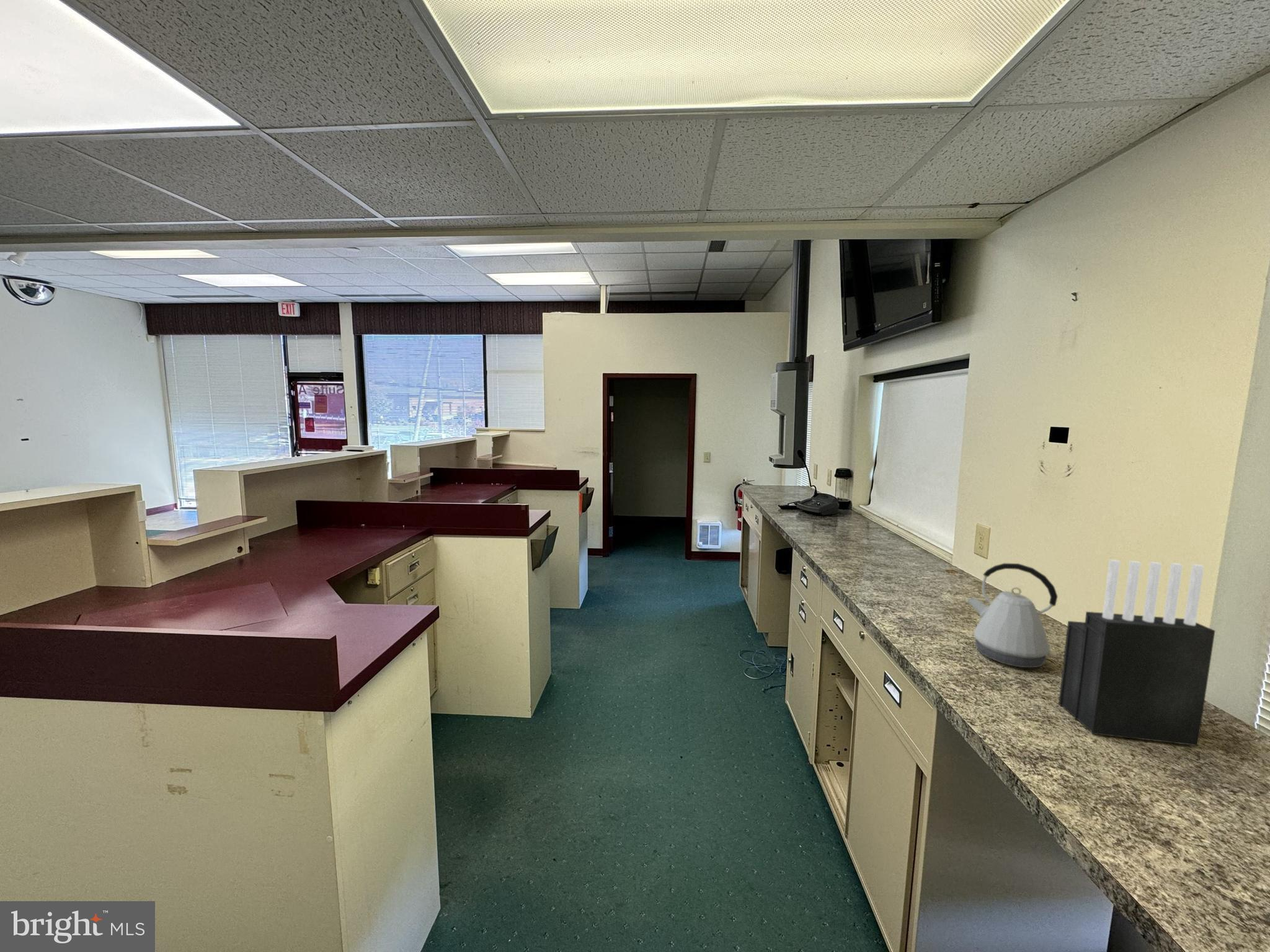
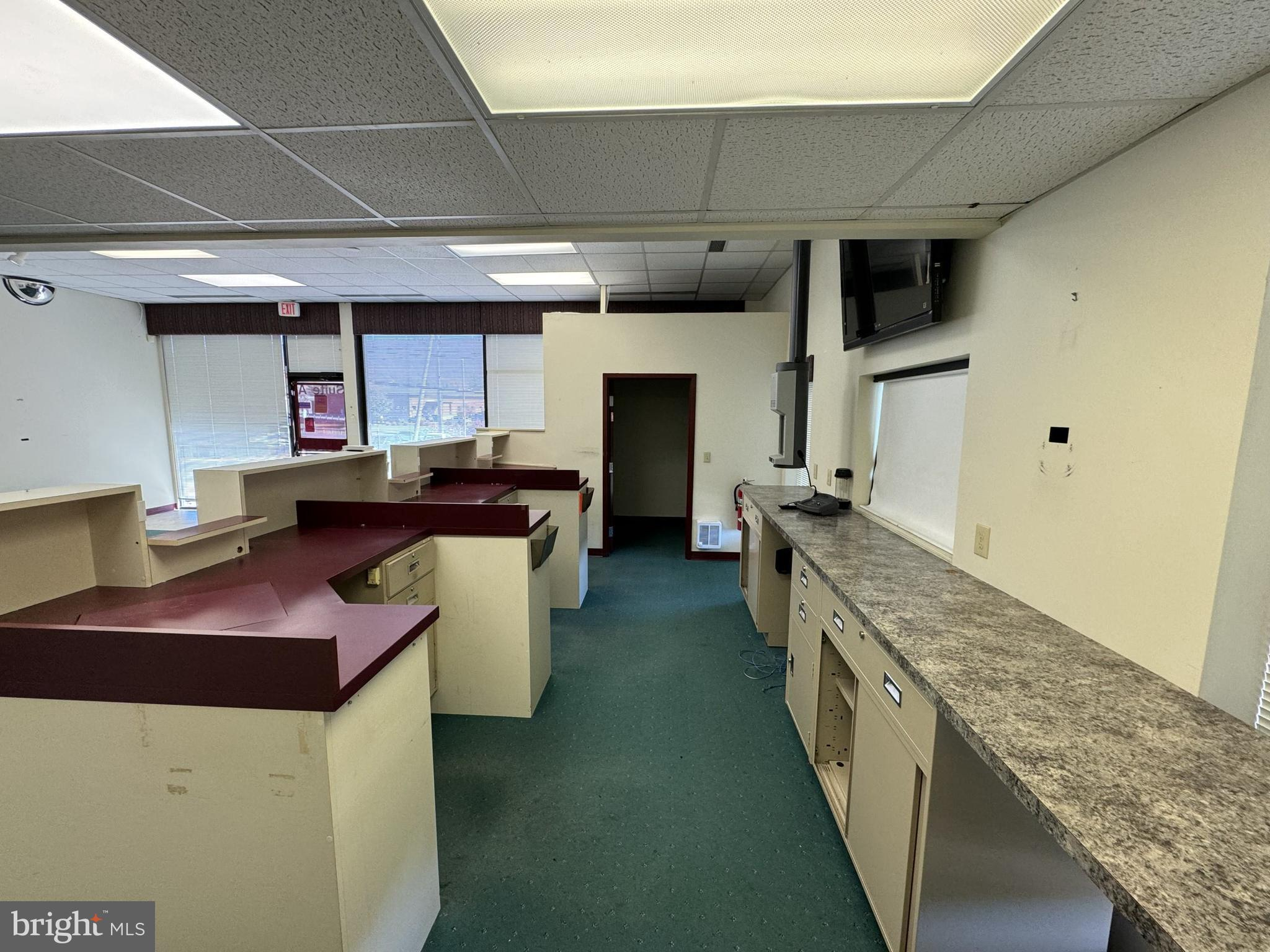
- knife block (1129, 640)
- kettle (1011, 610)
